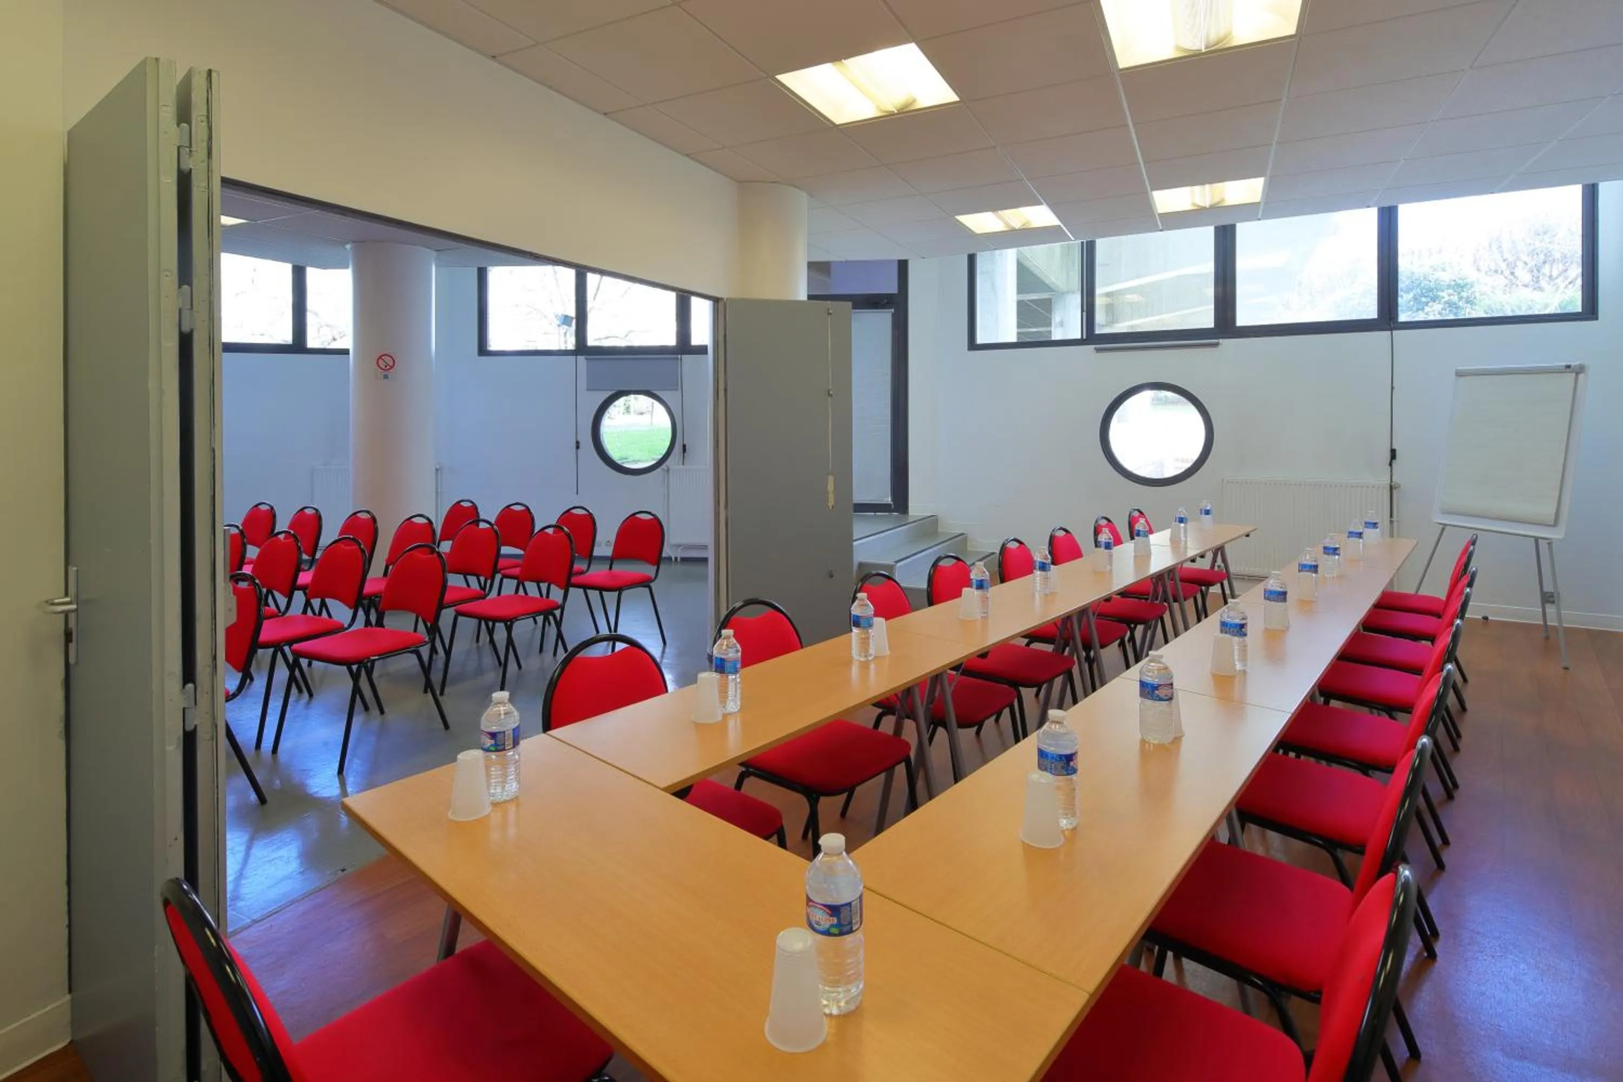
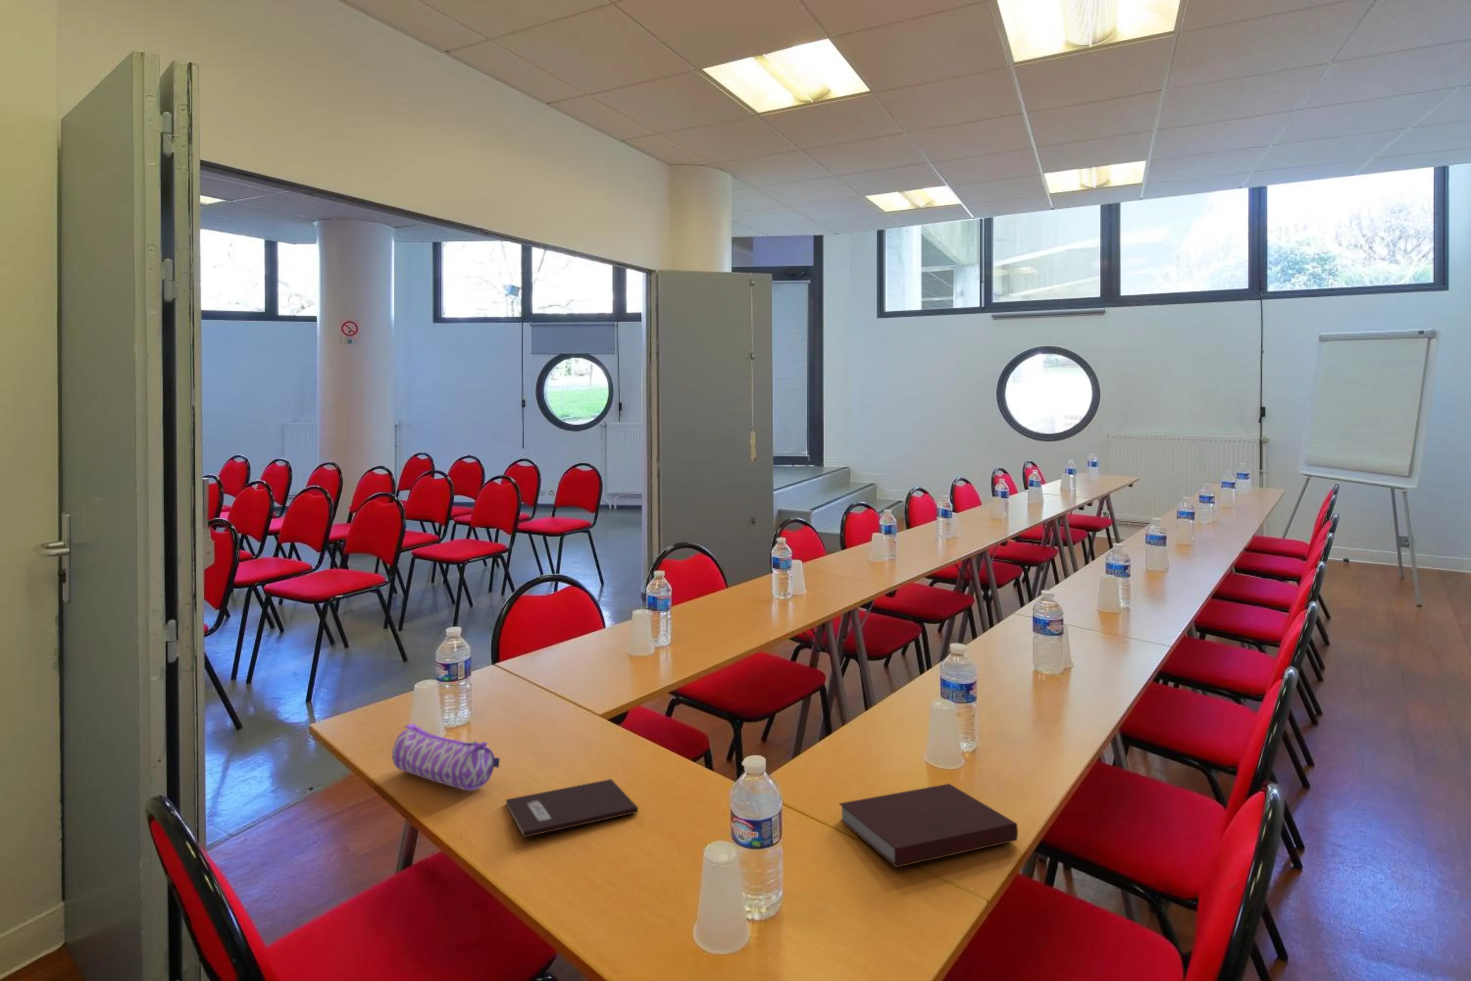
+ notebook (570, 806)
+ notebook (925, 821)
+ pencil case (443, 757)
